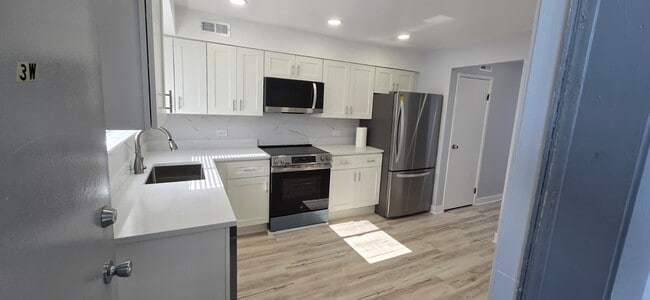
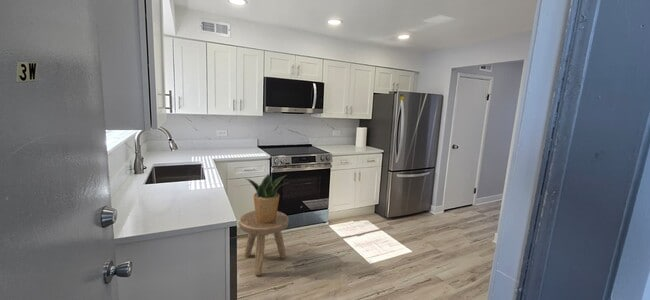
+ stool (264, 240)
+ potted plant (265, 197)
